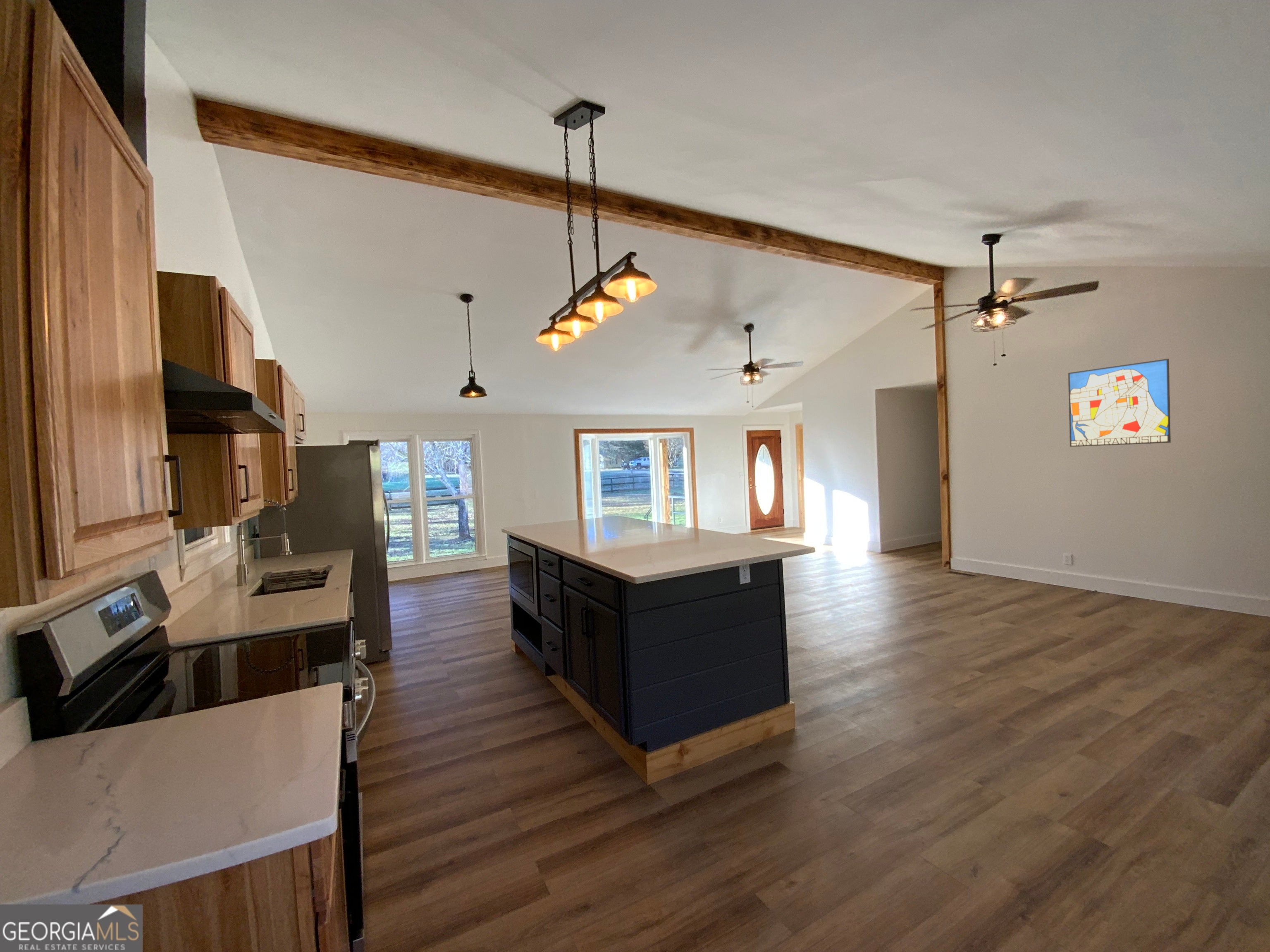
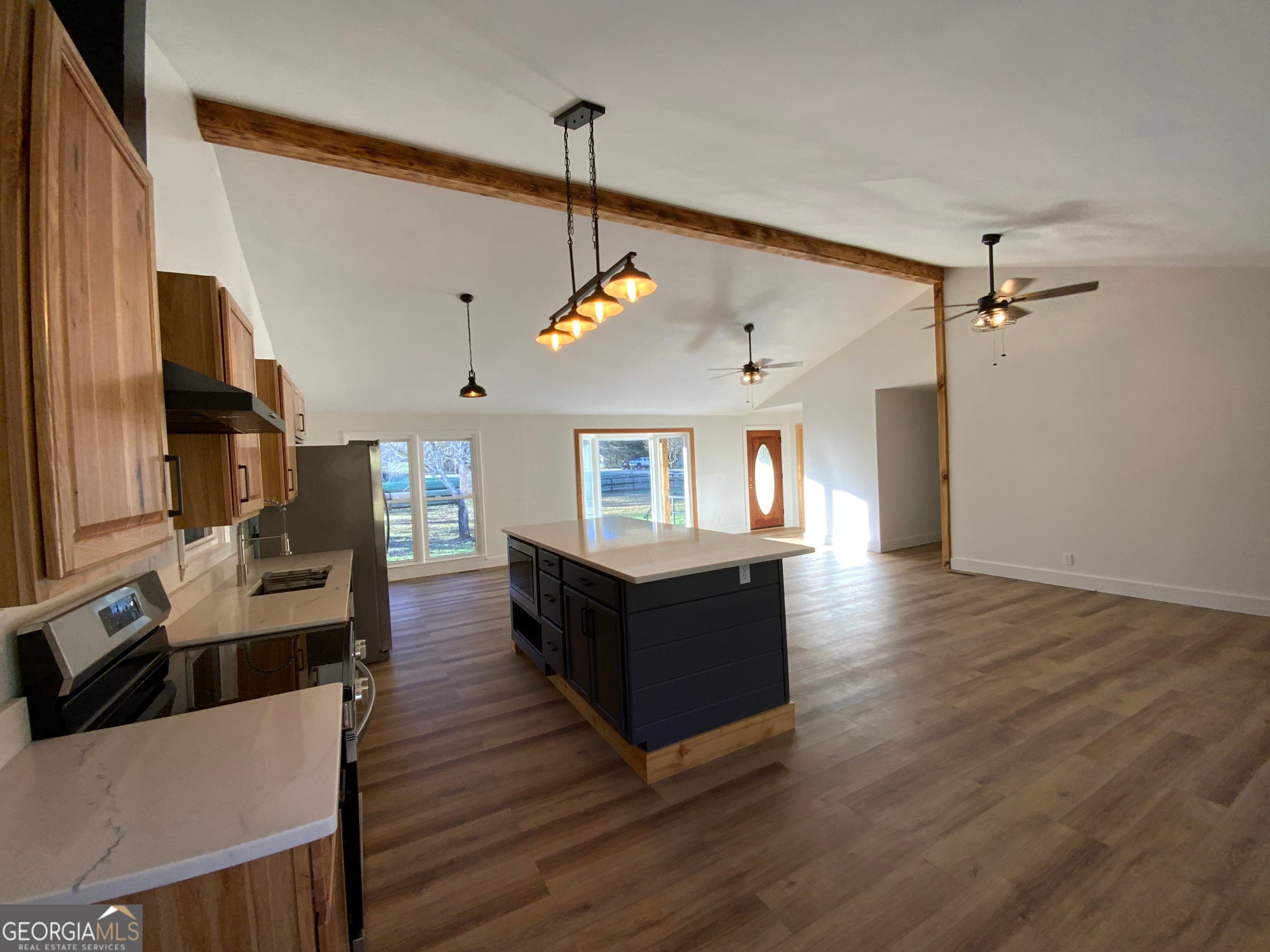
- wall art (1116, 405)
